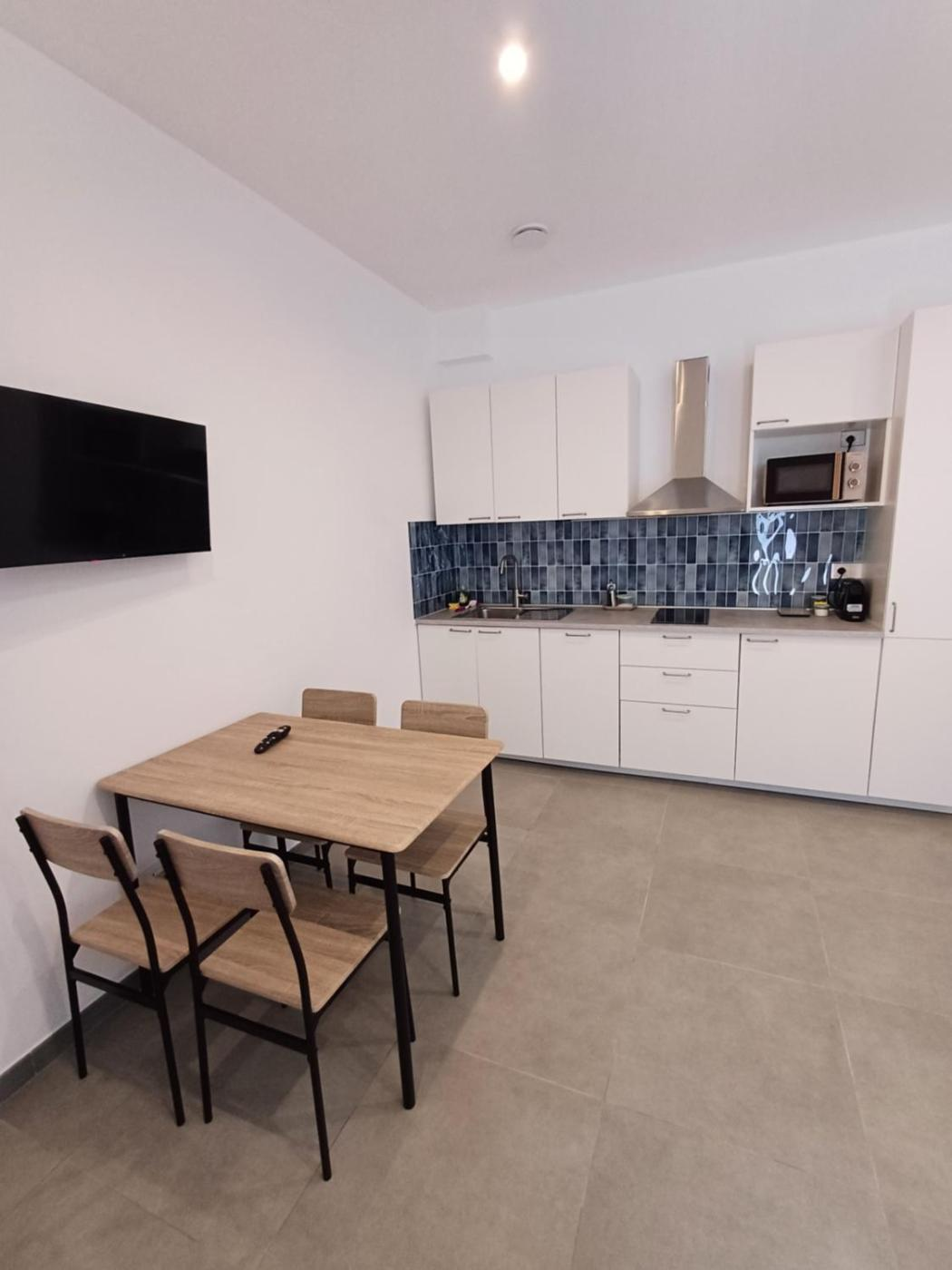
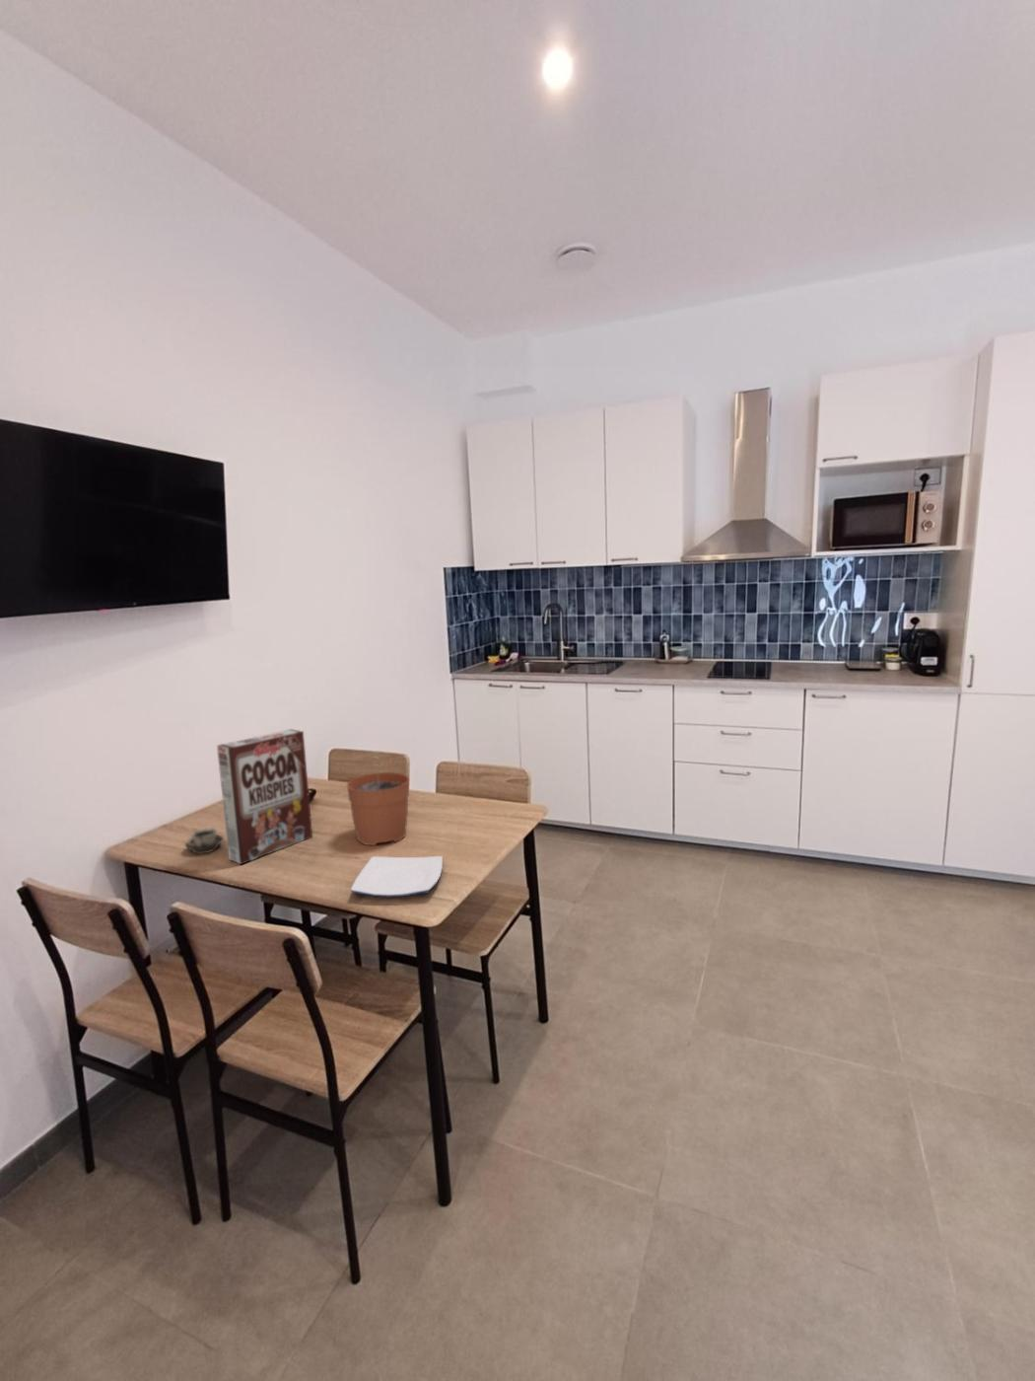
+ plant pot (378, 795)
+ plate (399, 876)
+ cup (204, 841)
+ cereal box (267, 793)
